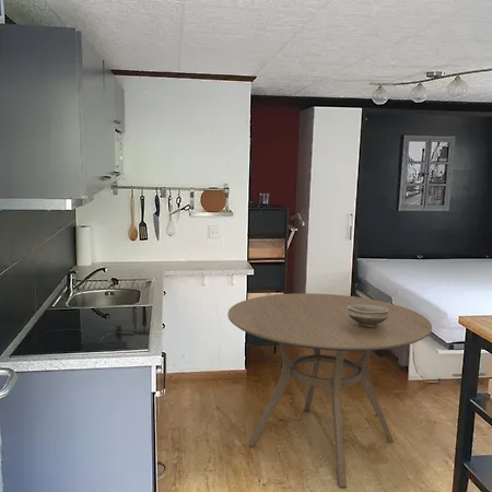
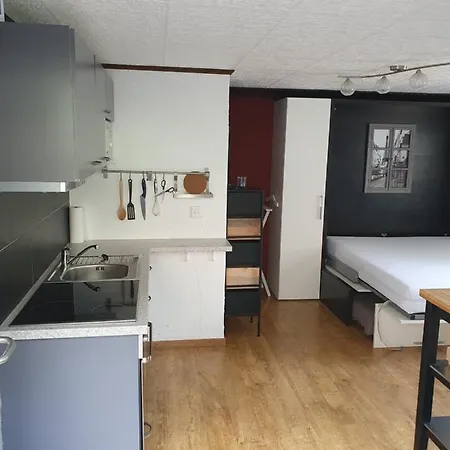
- dining table (324, 379)
- bowl (367, 316)
